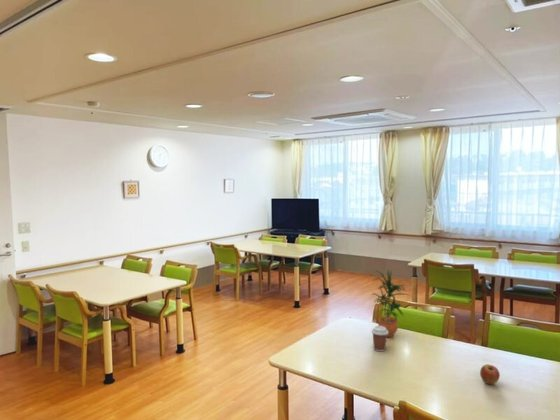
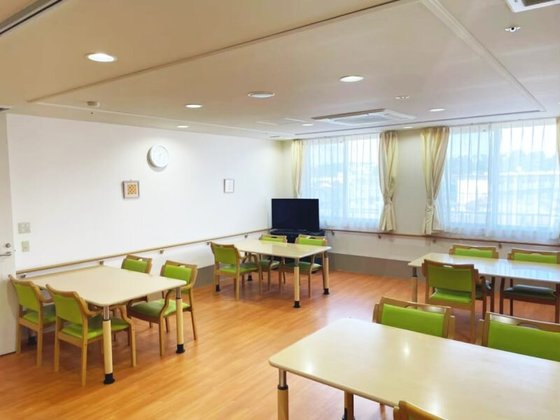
- apple (489, 373)
- potted plant (391, 301)
- coffee cup (379, 338)
